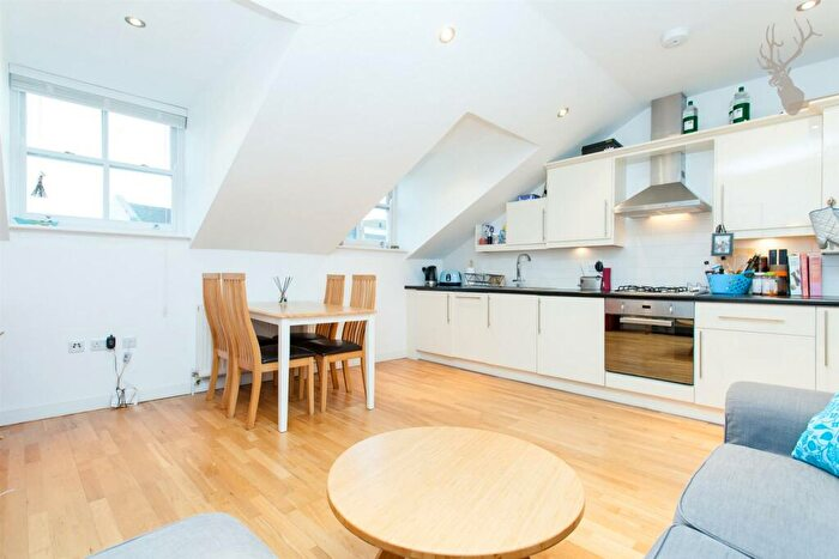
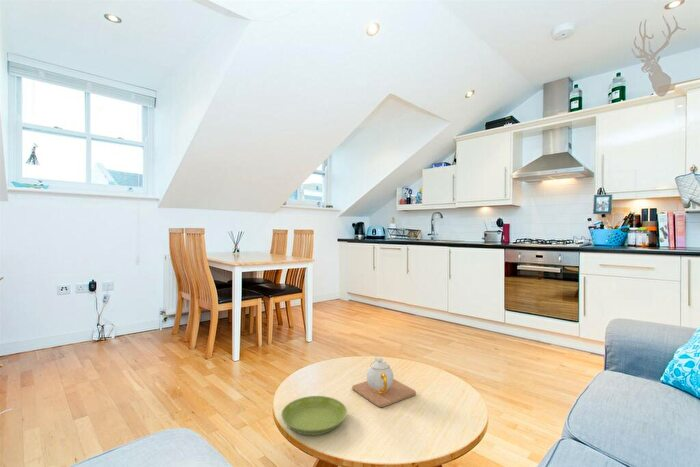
+ saucer (314, 416)
+ teapot (383, 374)
